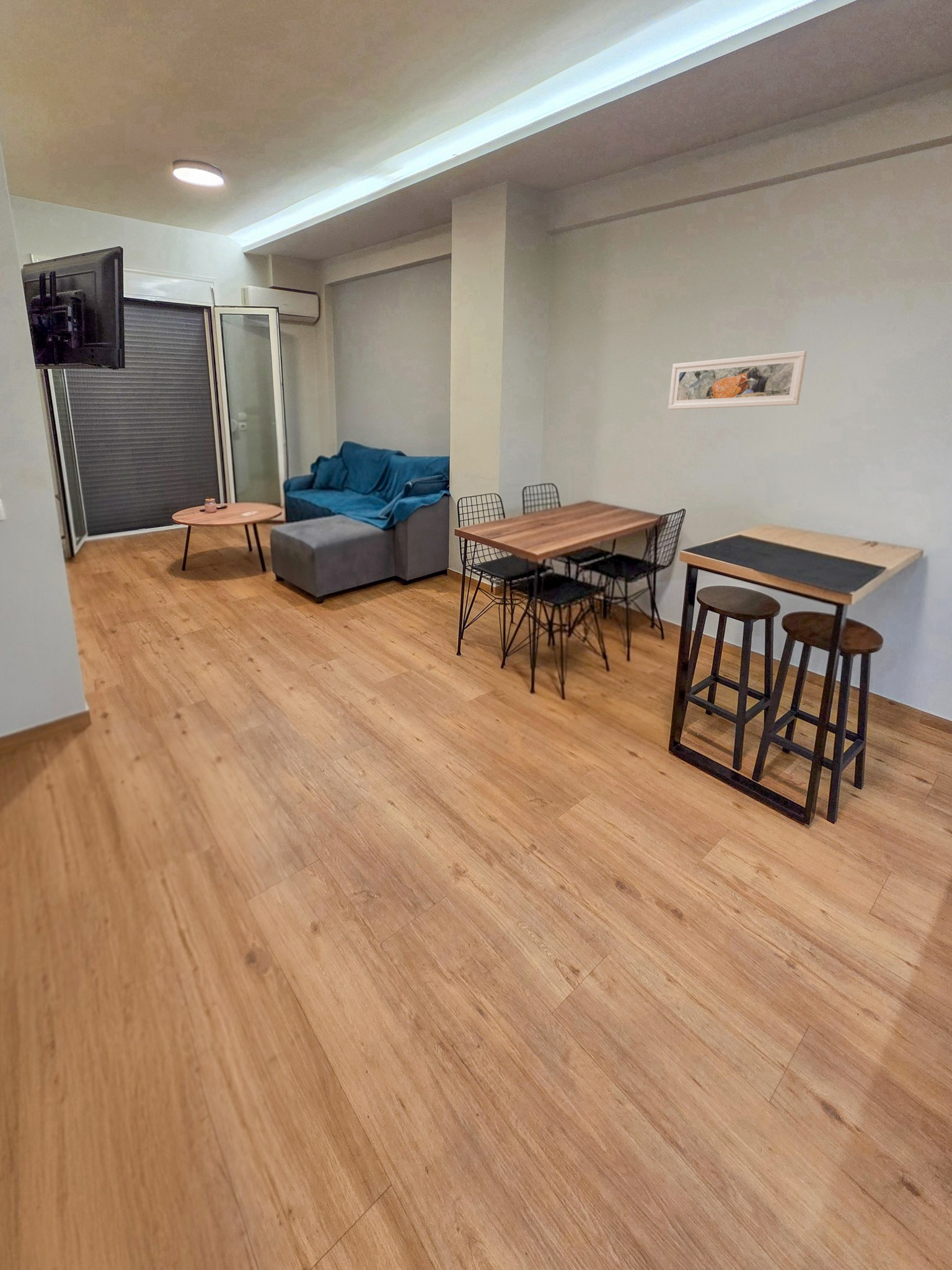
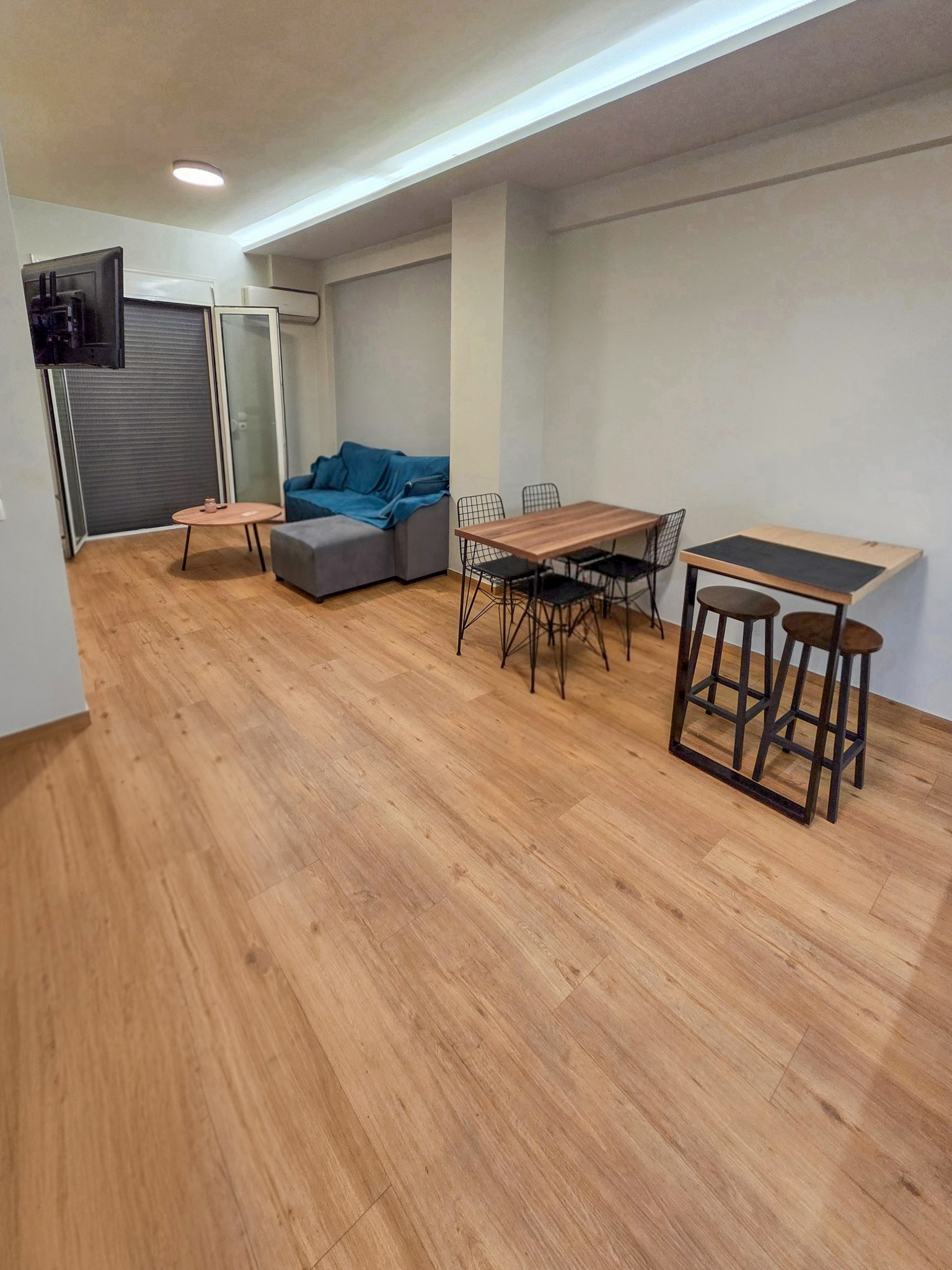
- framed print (731, 383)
